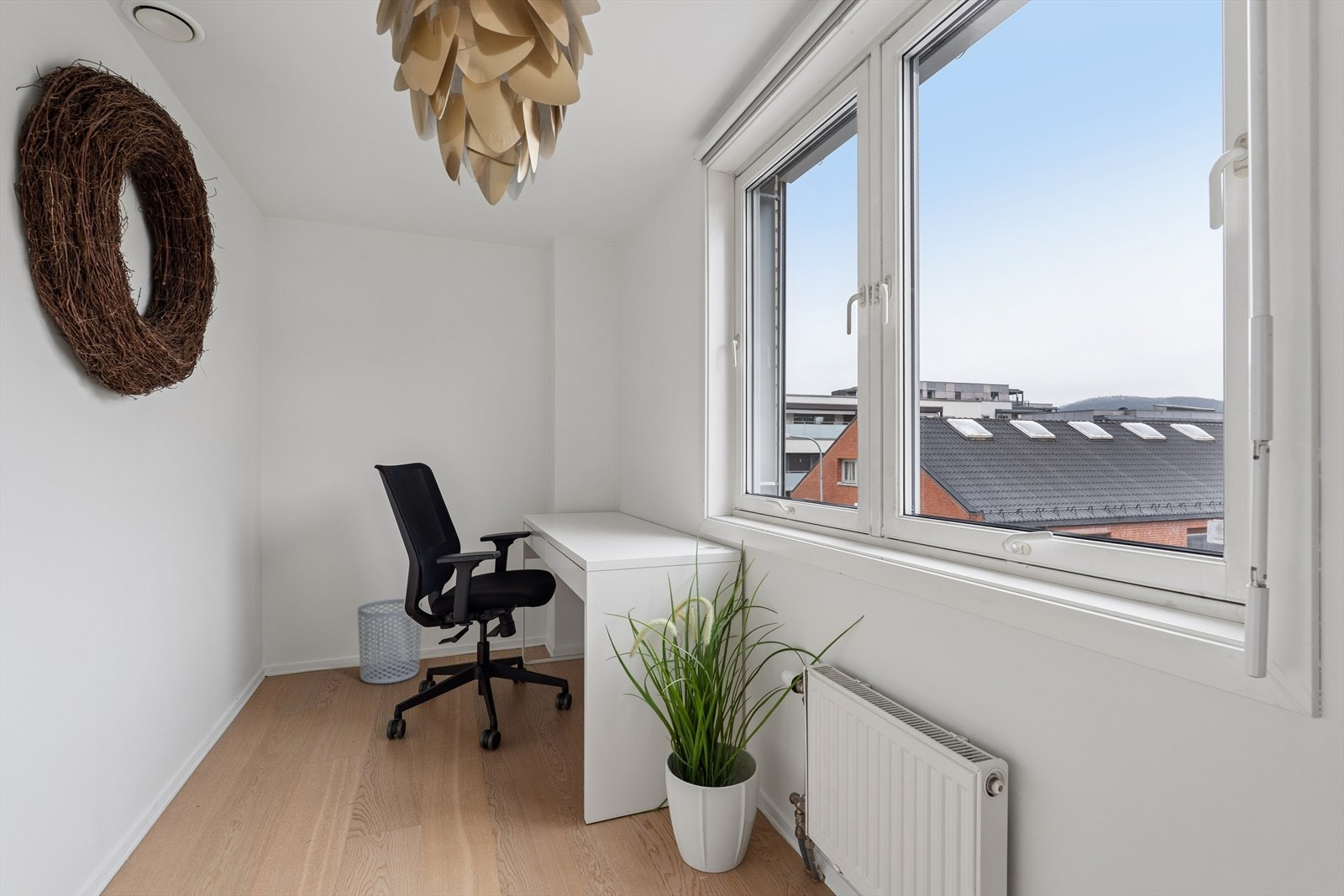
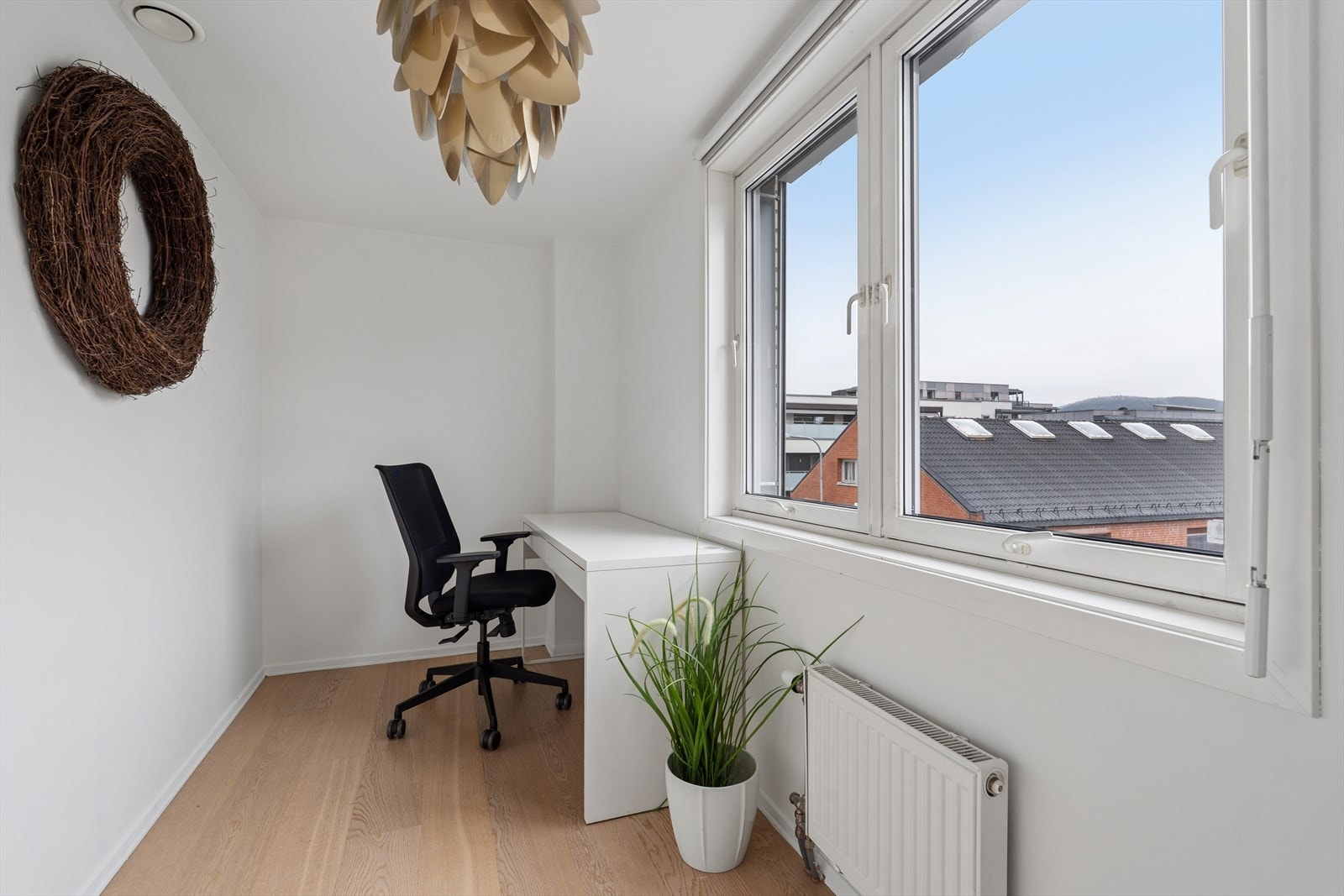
- waste bin (390, 640)
